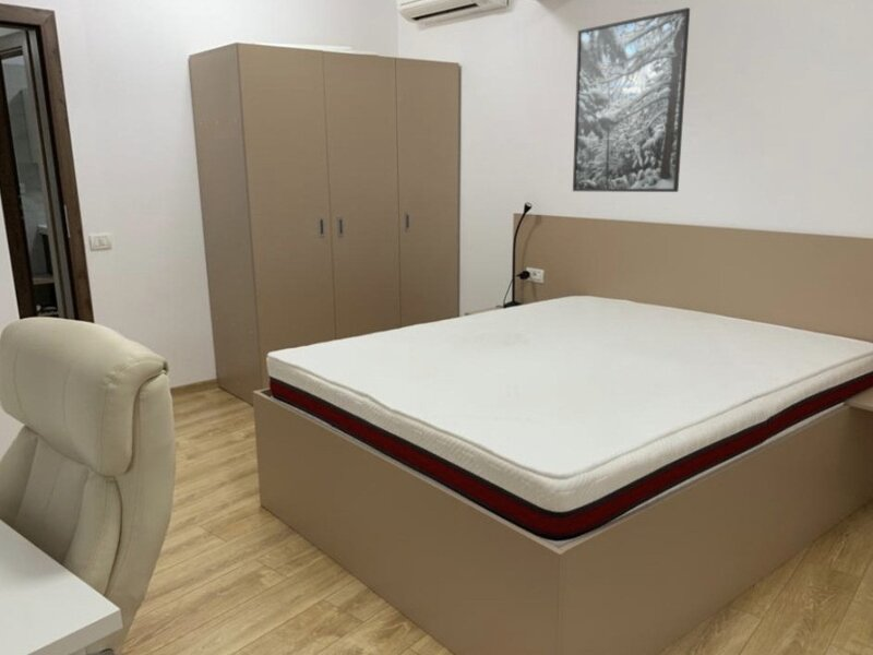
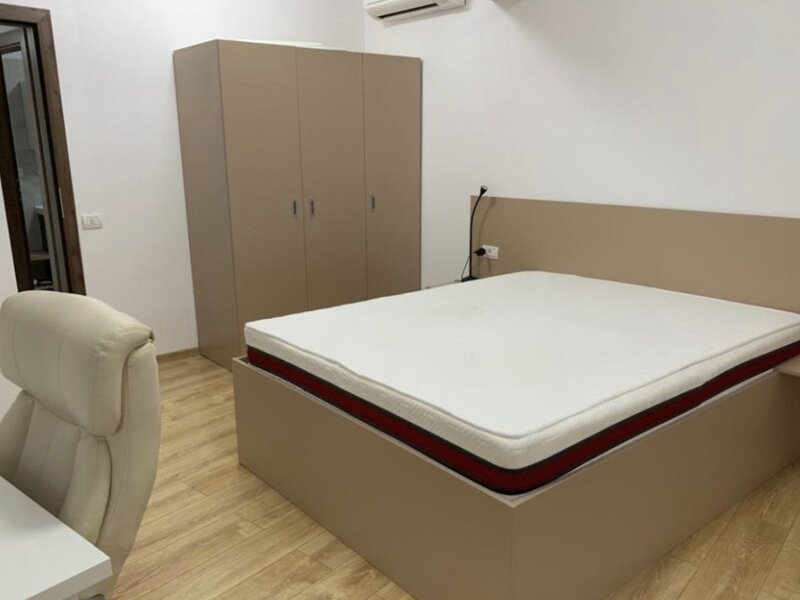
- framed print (625, 107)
